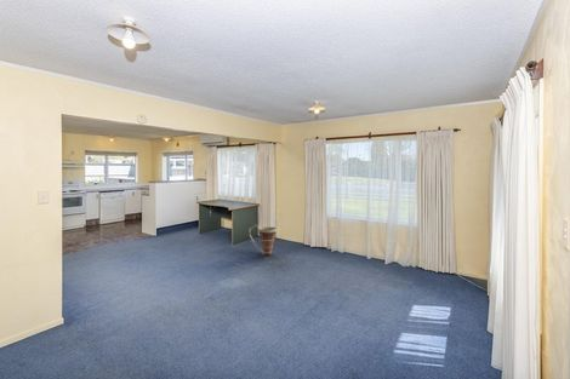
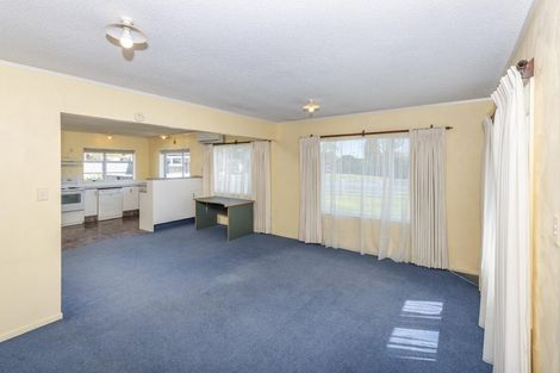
- basket (261, 240)
